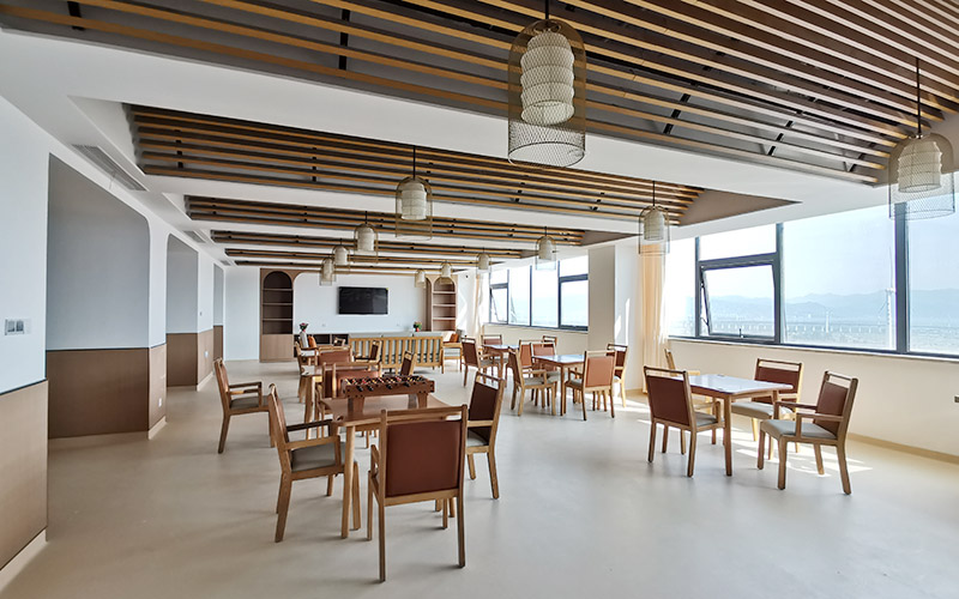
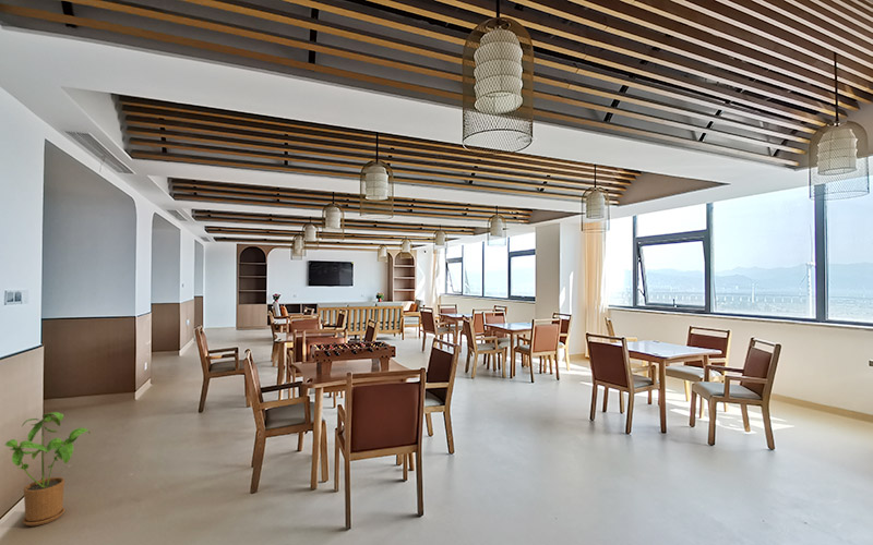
+ house plant (50, 465)
